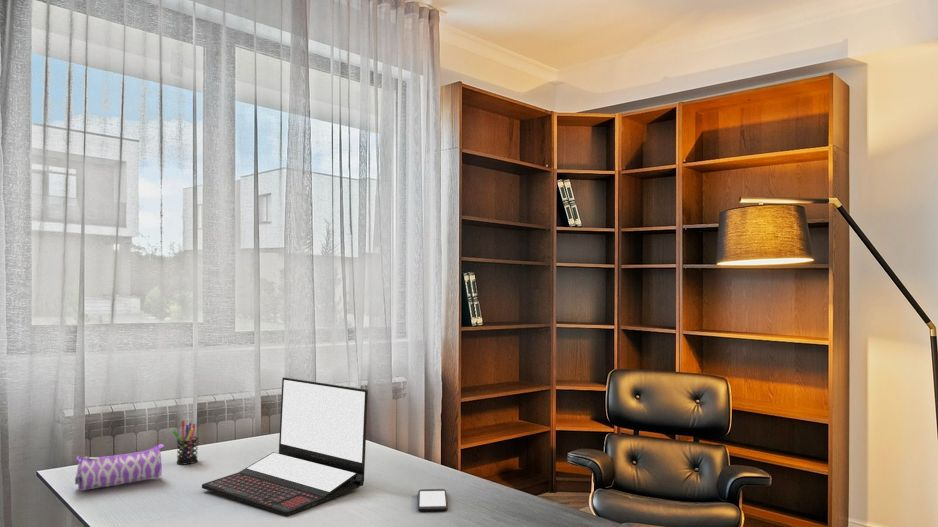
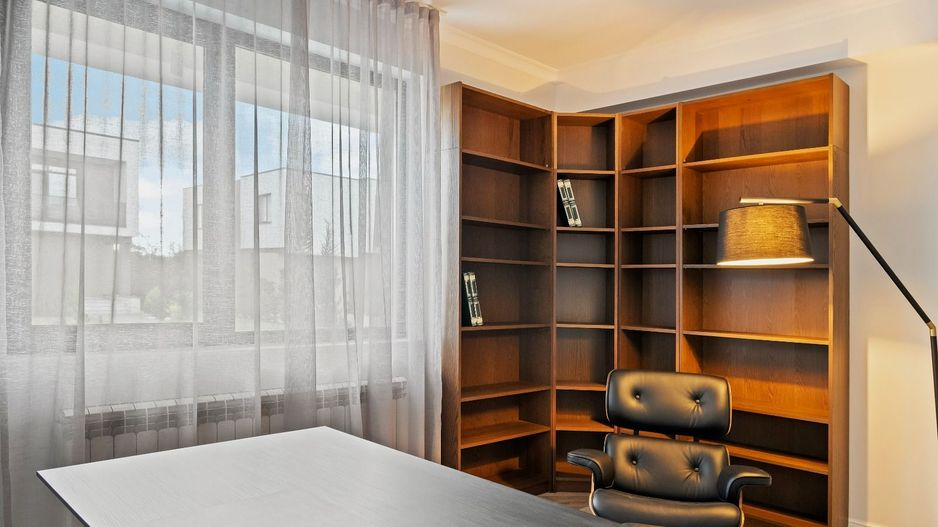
- laptop (285, 439)
- smartphone (432, 499)
- pencil case (119, 466)
- pen holder (184, 442)
